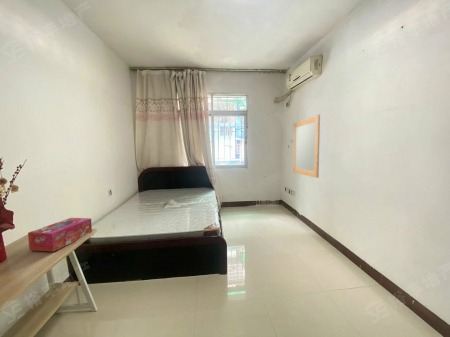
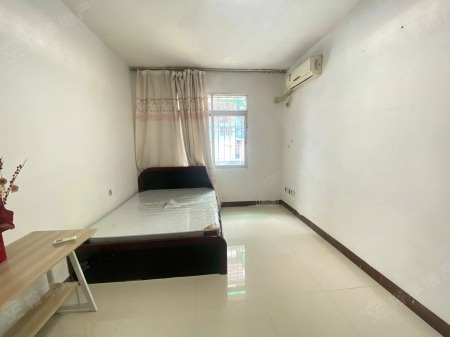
- tissue box (63, 232)
- home mirror (304, 147)
